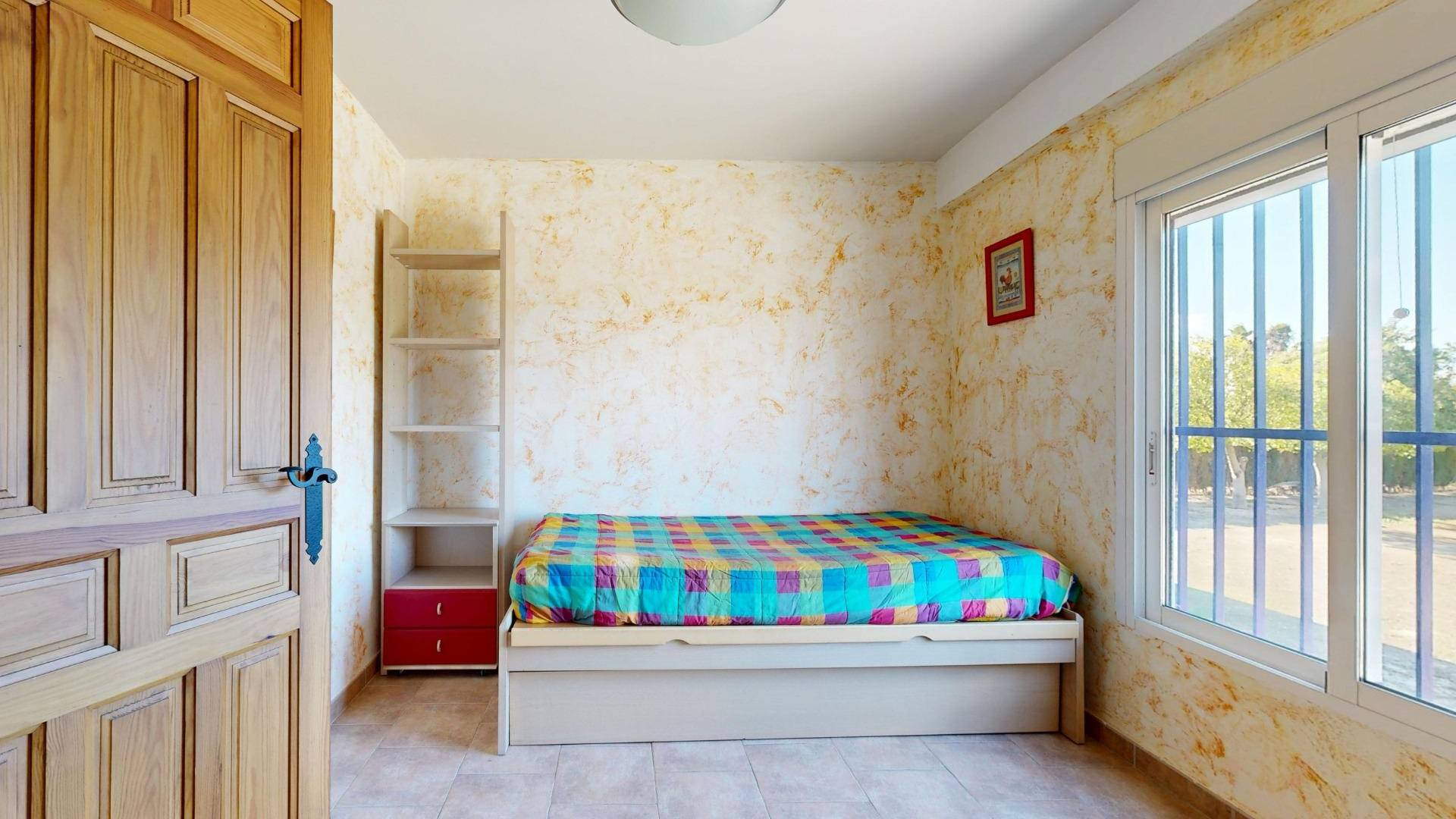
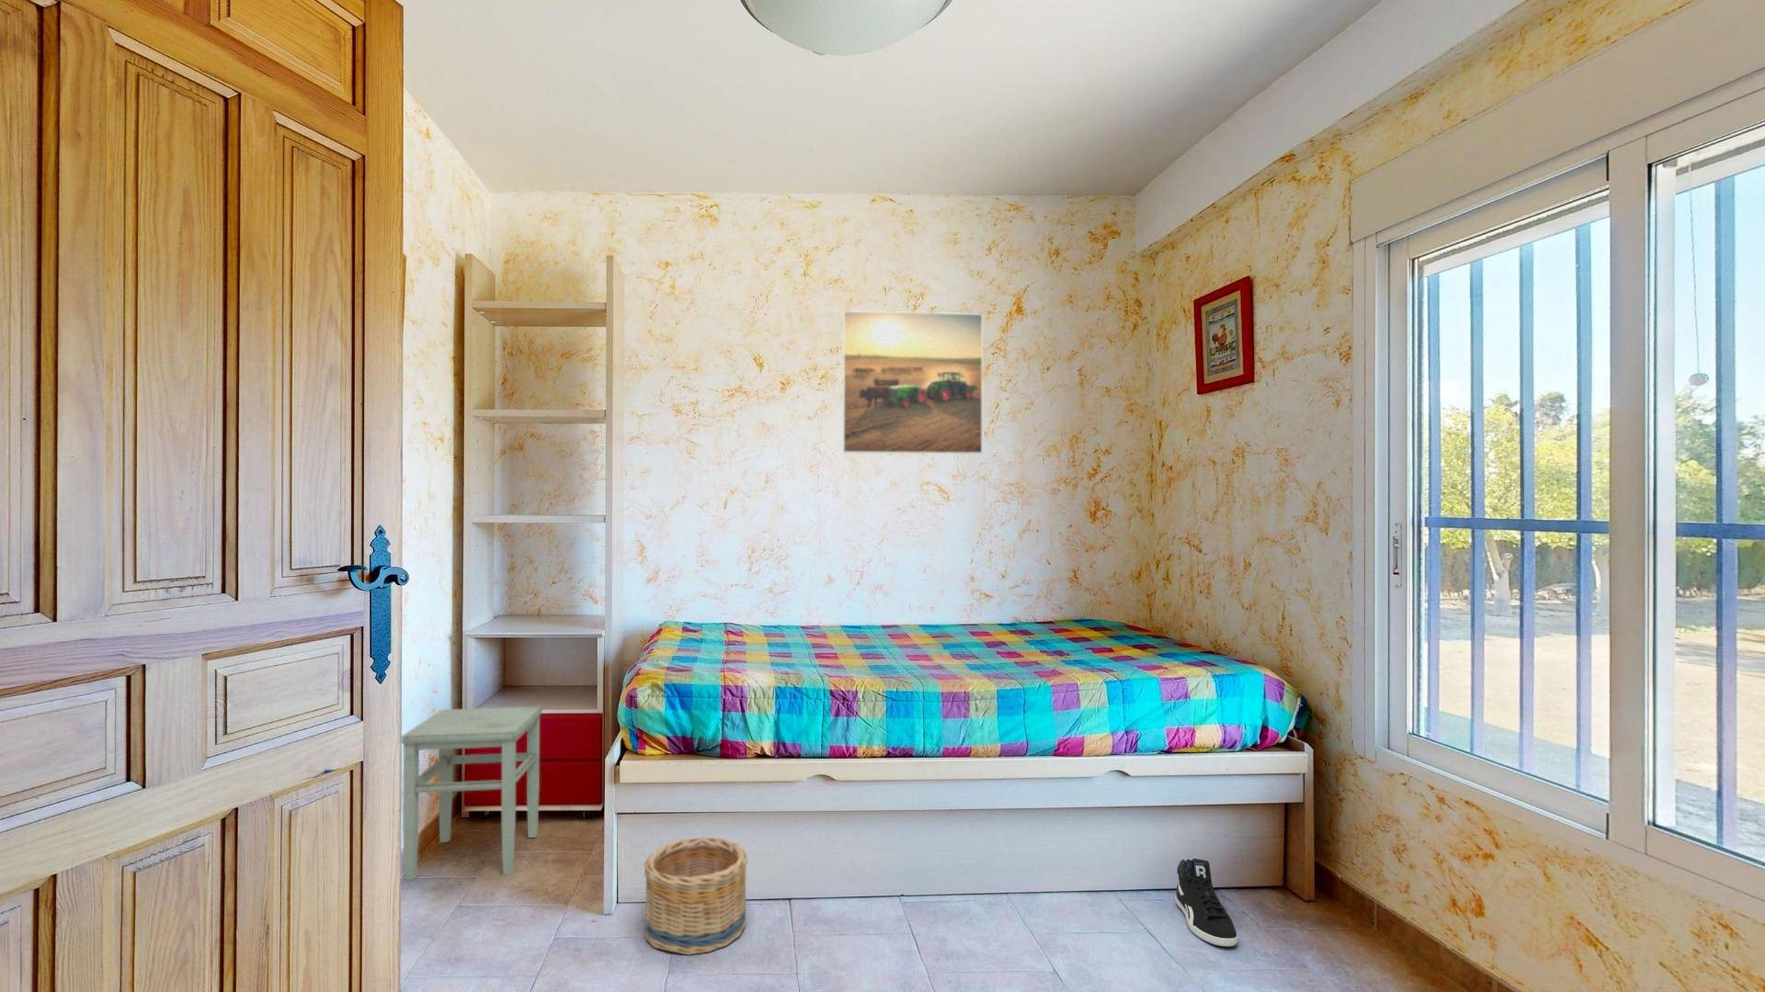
+ sneaker (1201, 894)
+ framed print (913, 383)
+ stool (475, 789)
+ basket (696, 893)
